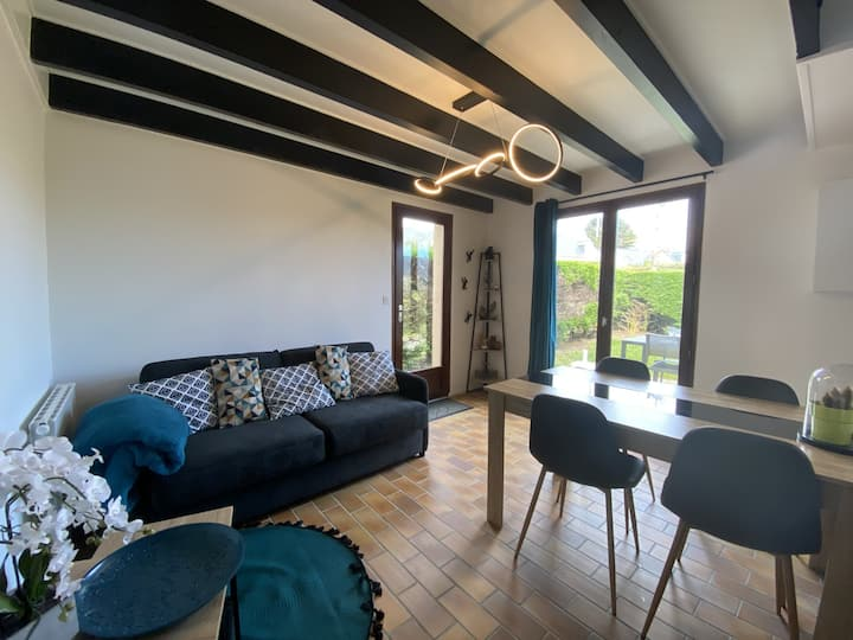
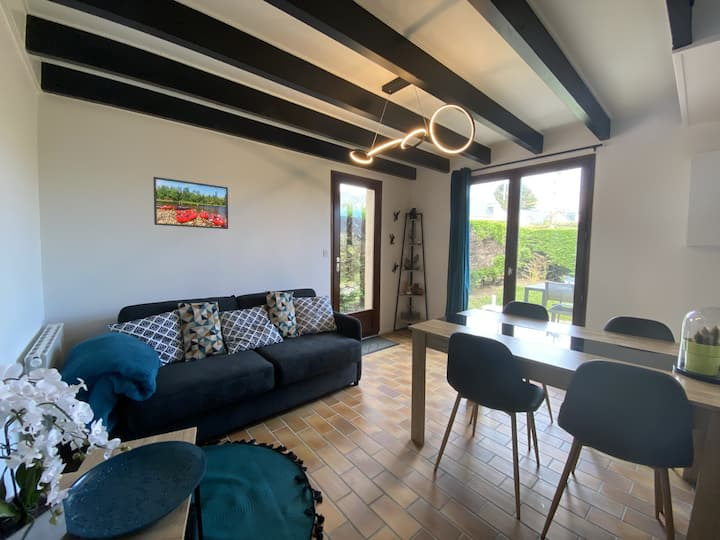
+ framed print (193, 204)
